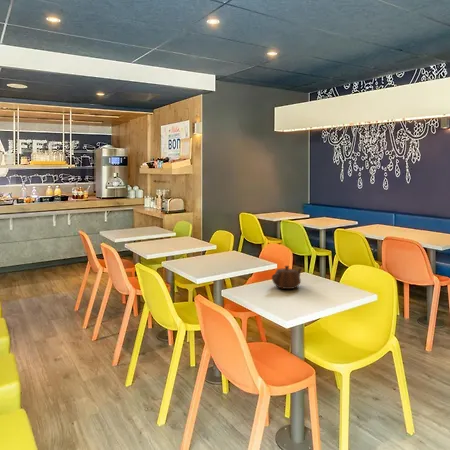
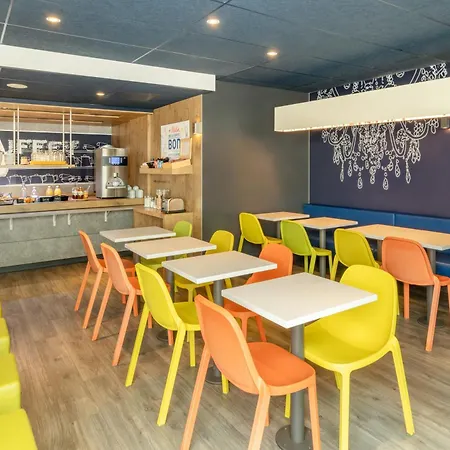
- teapot (287, 276)
